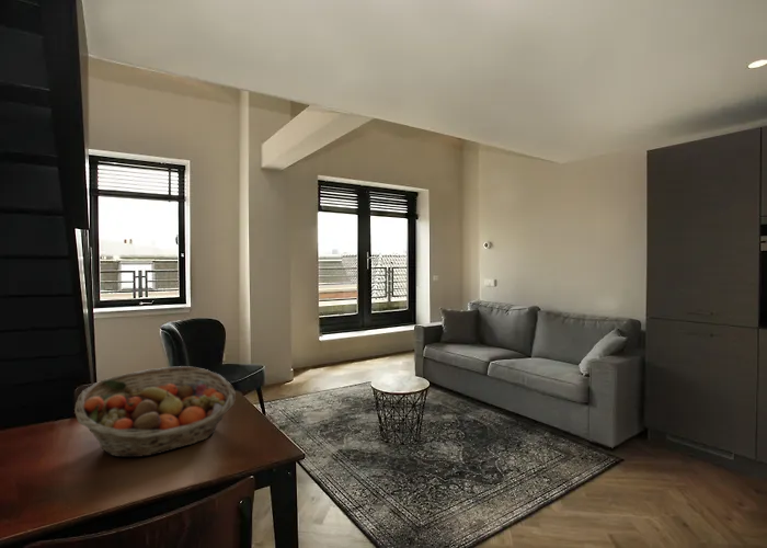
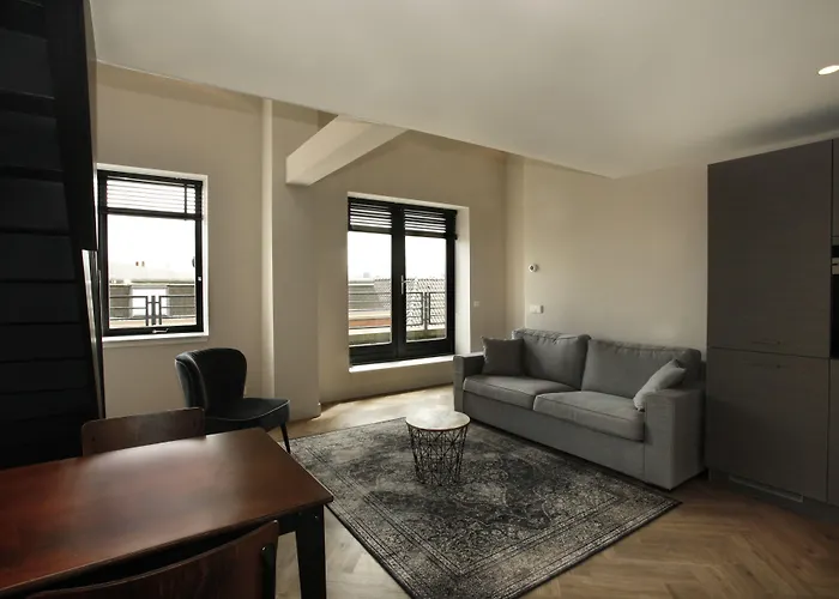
- fruit basket (161, 407)
